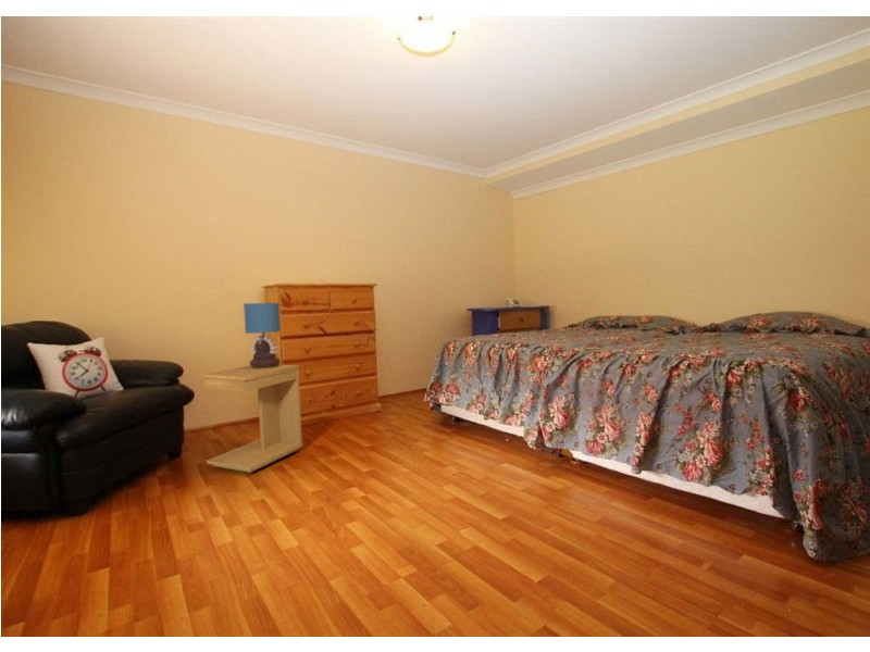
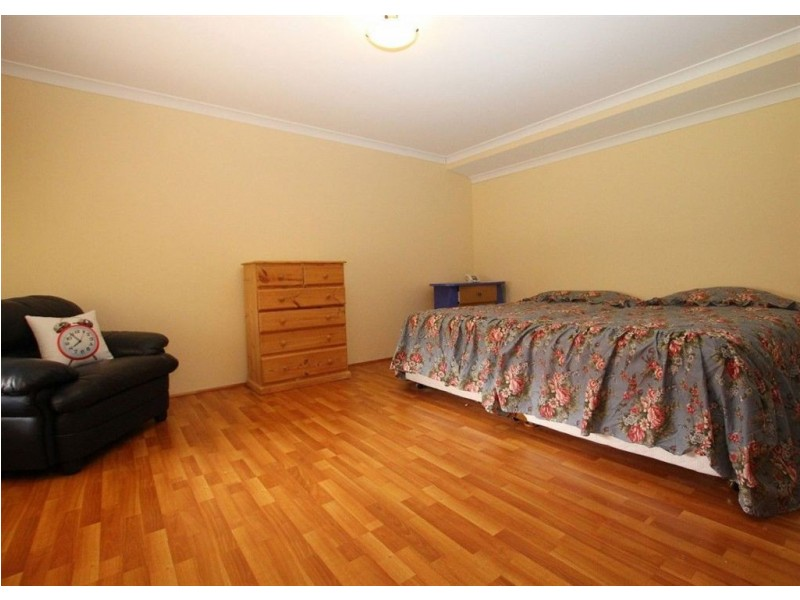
- table lamp (263, 335)
- side table (259, 414)
